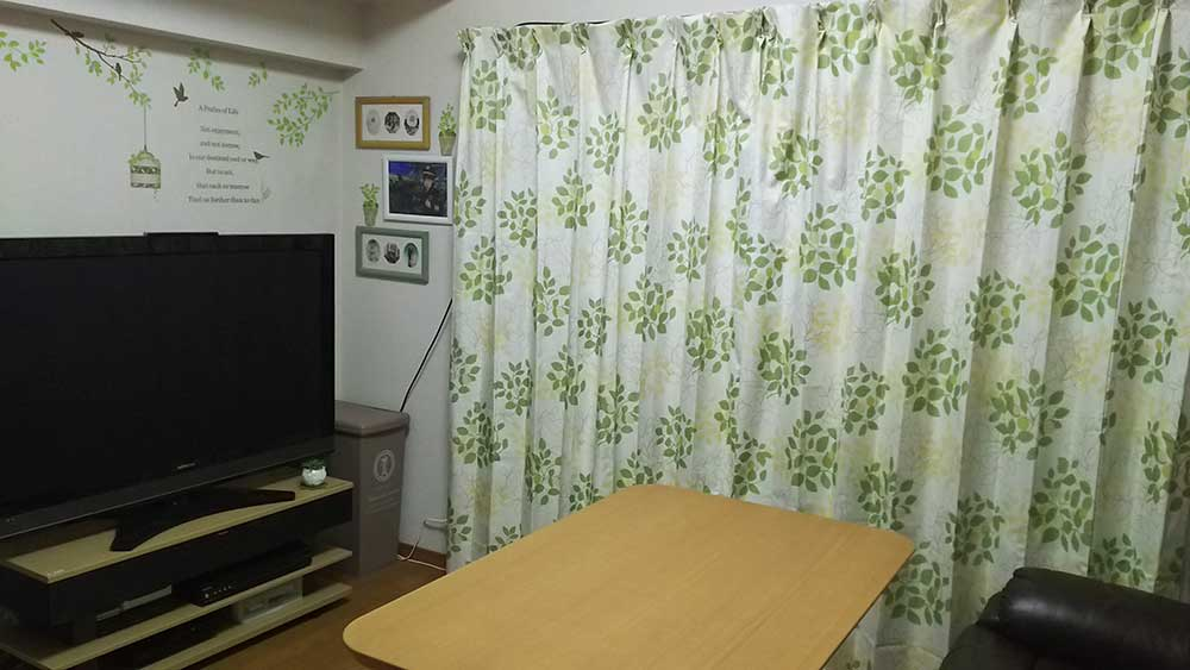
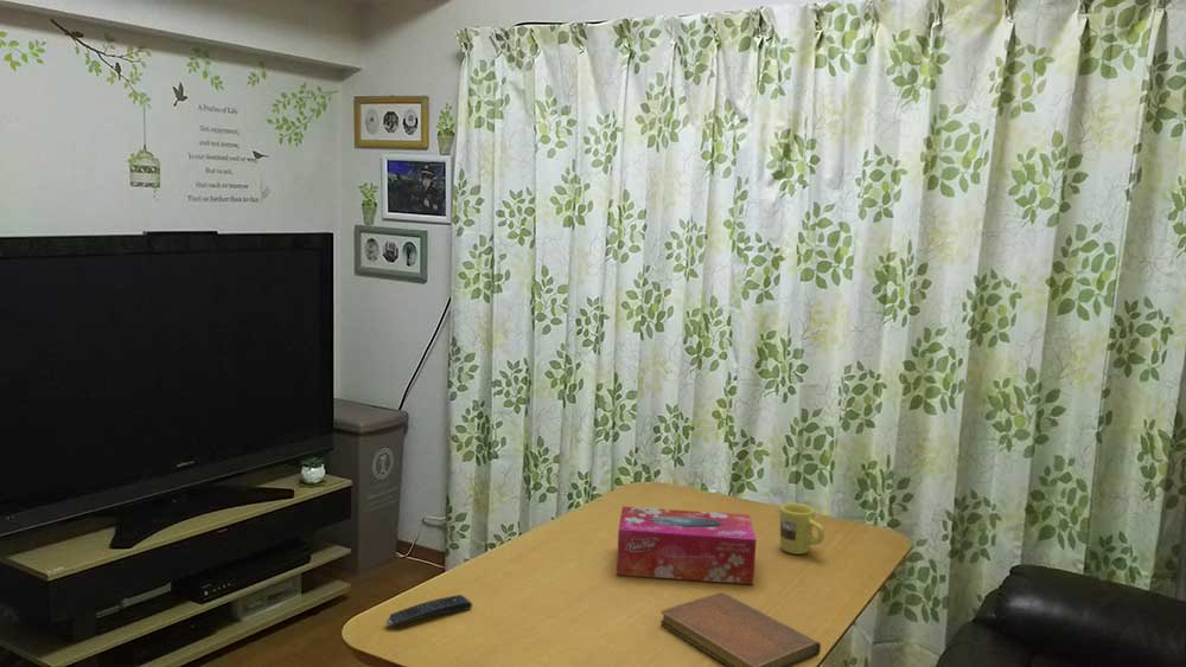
+ tissue box (684, 543)
+ mug (802, 531)
+ notebook (738, 631)
+ remote control (428, 610)
